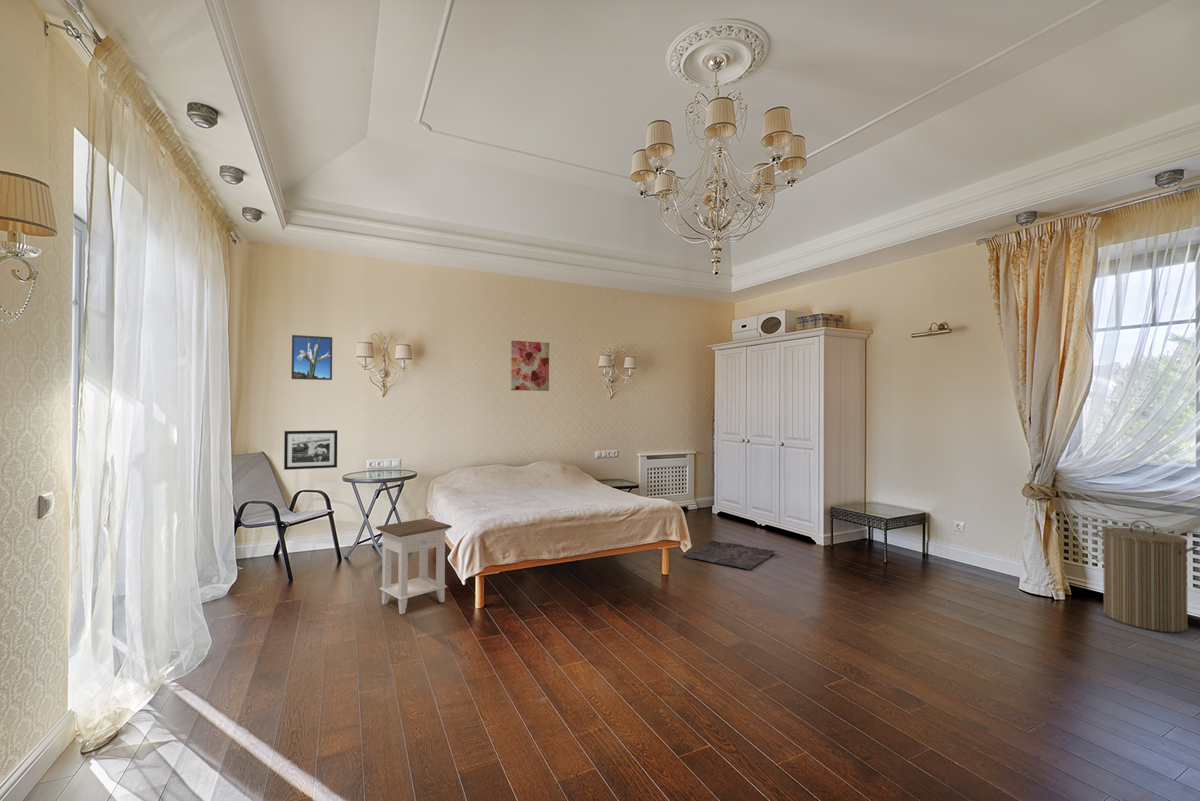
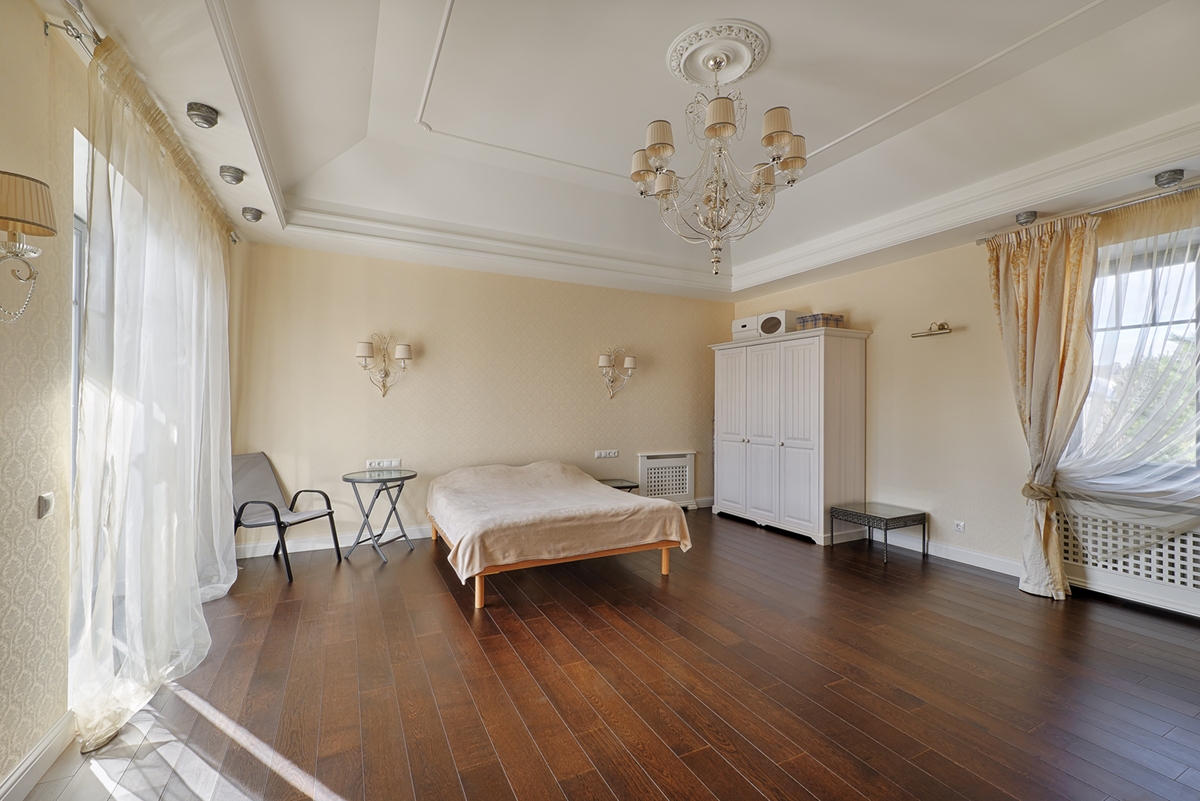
- wall art (530, 366)
- rug (729, 553)
- nightstand (419, 564)
- laundry hamper (1143, 570)
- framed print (312, 357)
- picture frame (311, 449)
